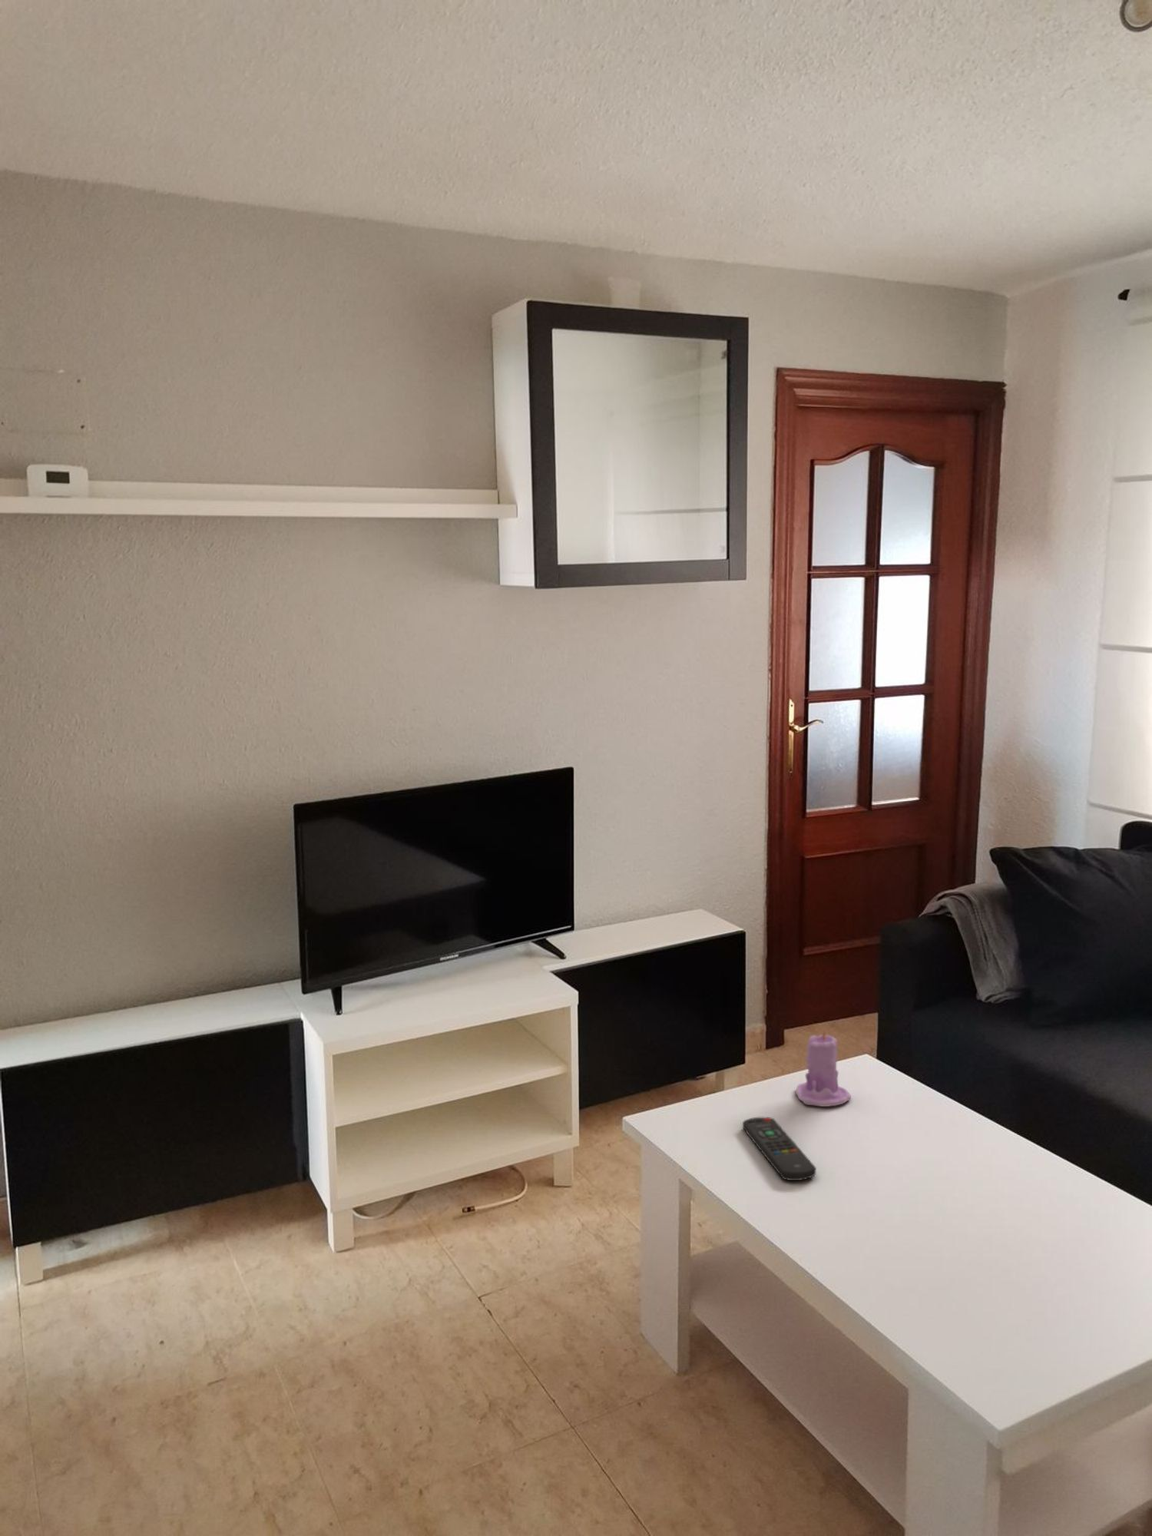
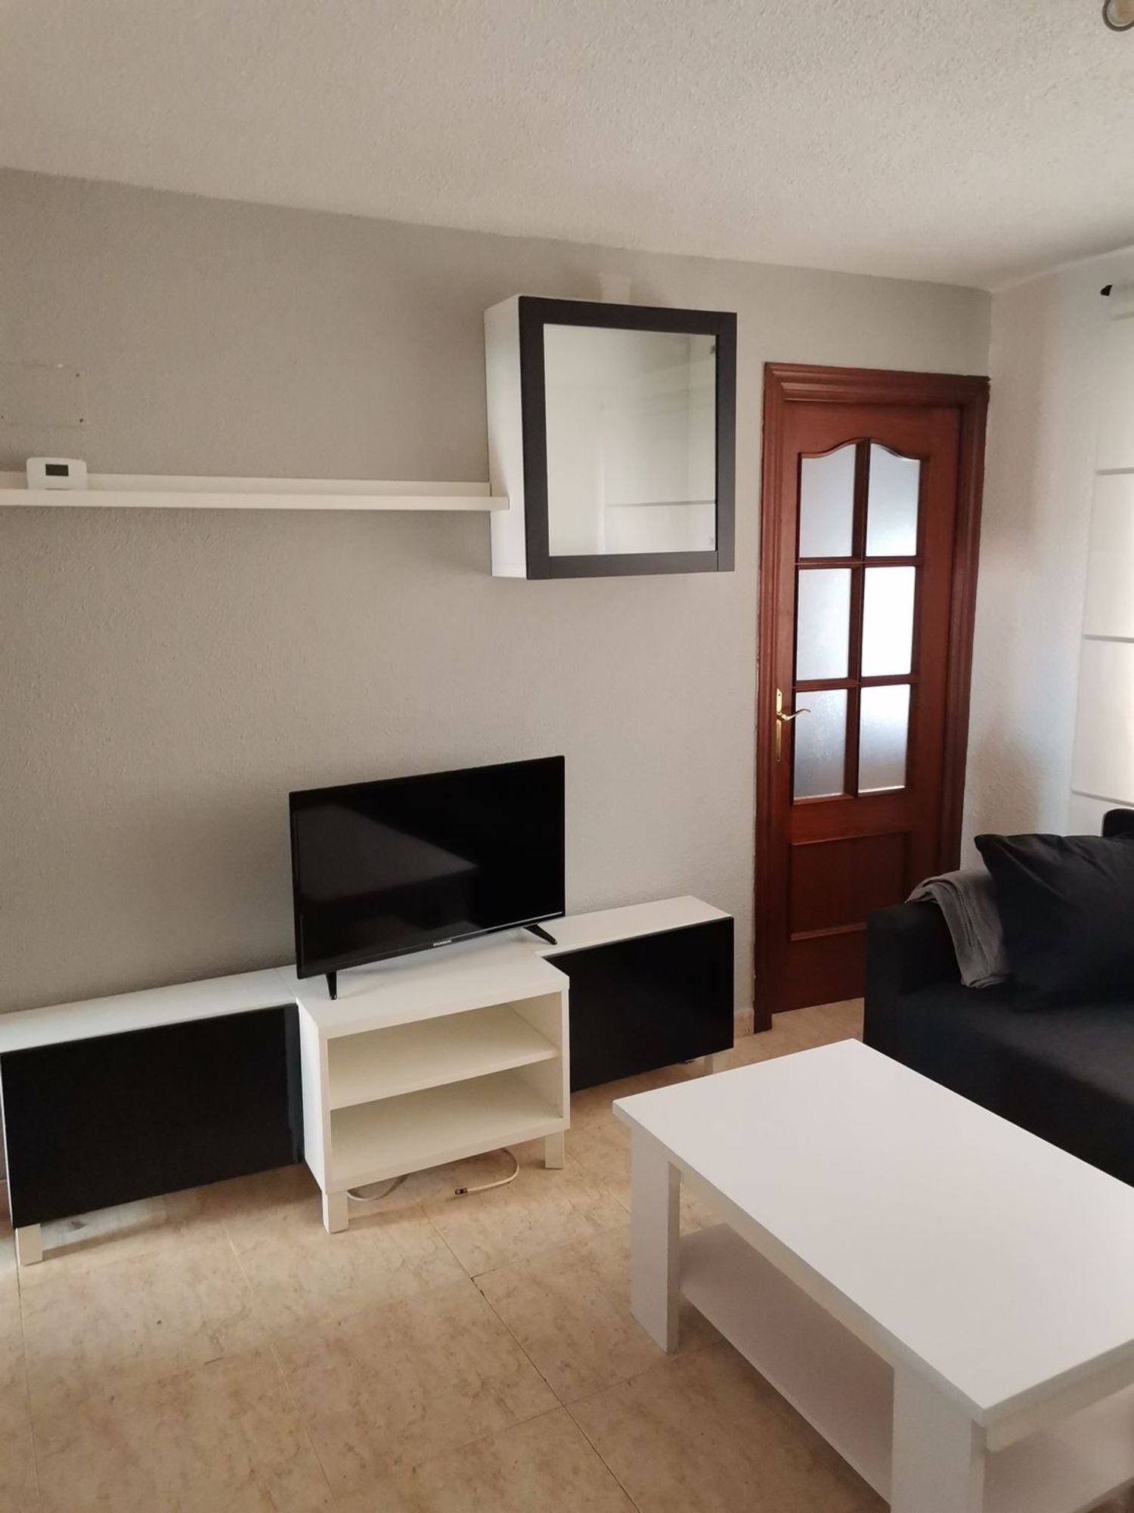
- remote control (777, 1147)
- candle (823, 1062)
